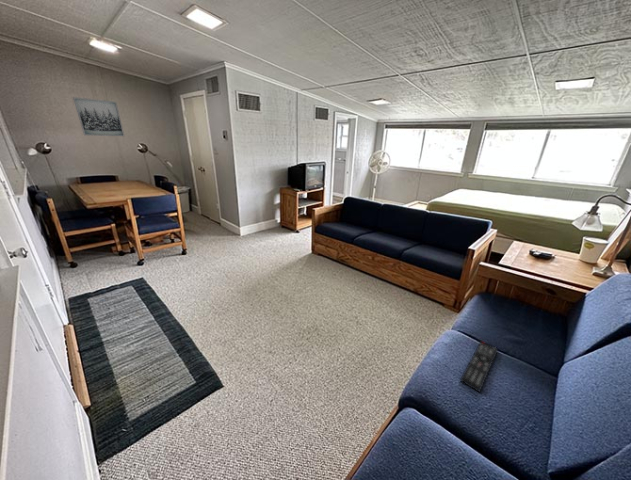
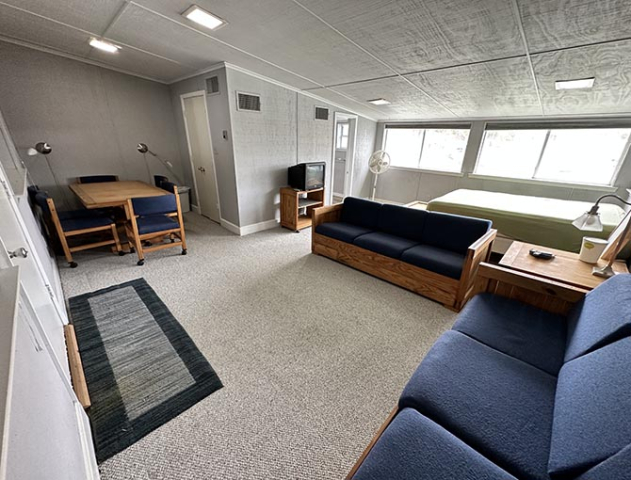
- wall art (100, 118)
- remote control (480, 363)
